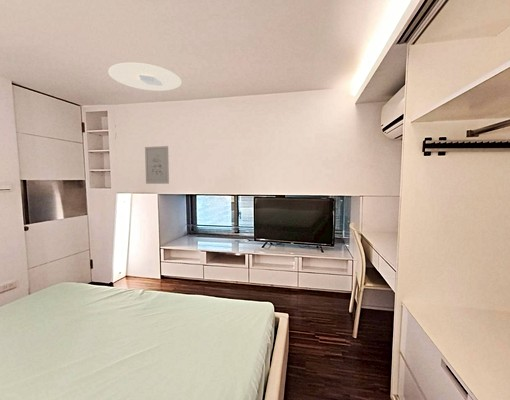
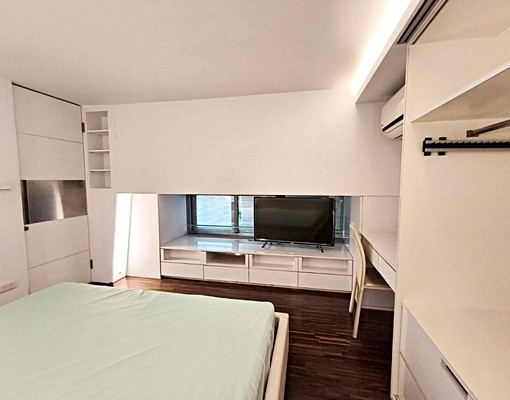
- ceiling light (146, 75)
- wall art (156, 165)
